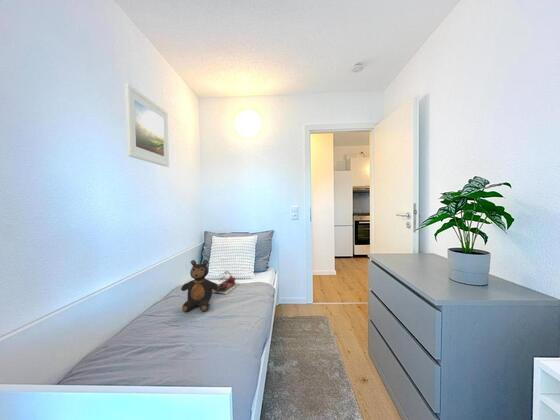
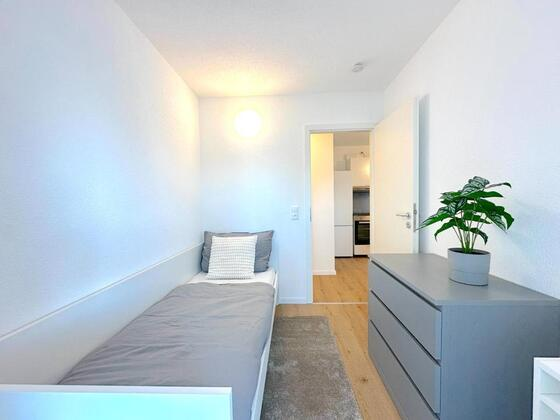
- teddy bear (197, 284)
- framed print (150, 131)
- book (224, 281)
